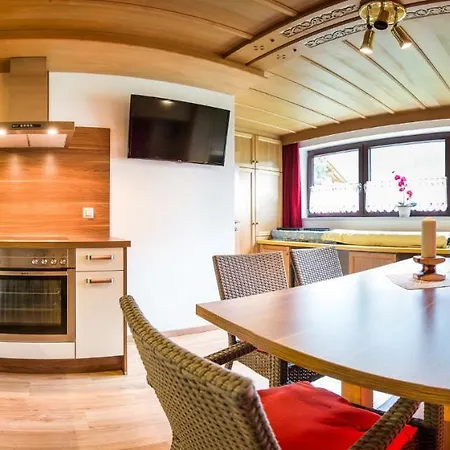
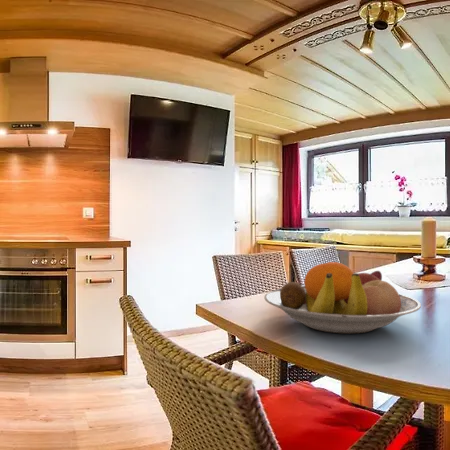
+ fruit bowl (338, 291)
